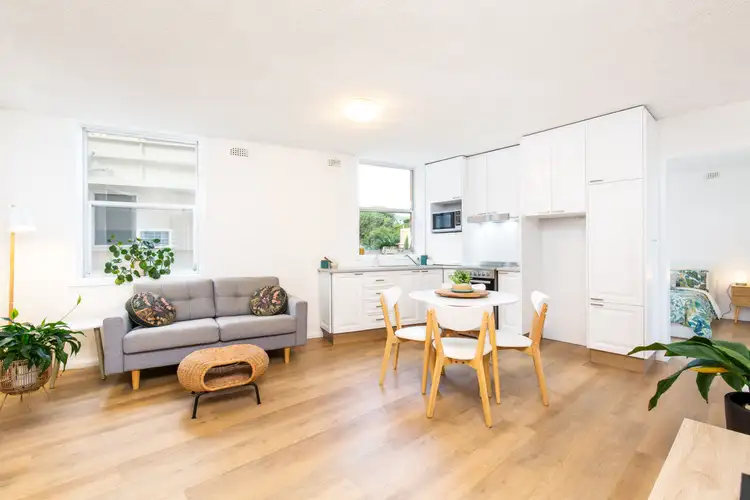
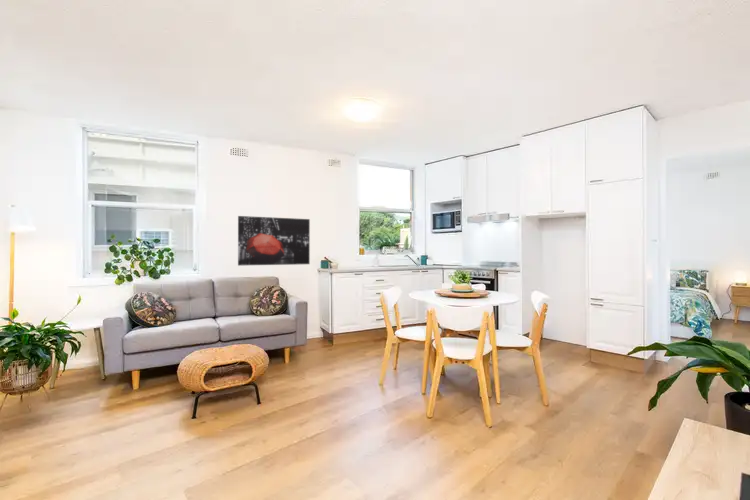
+ wall art (275, 241)
